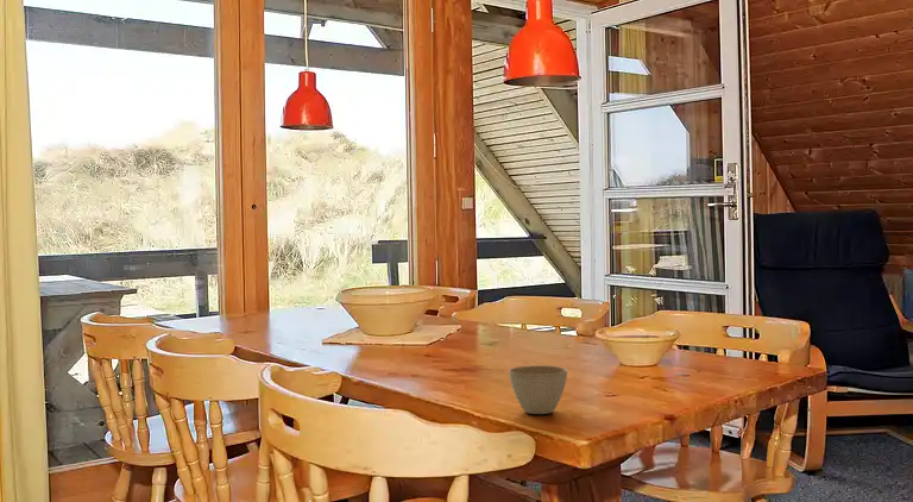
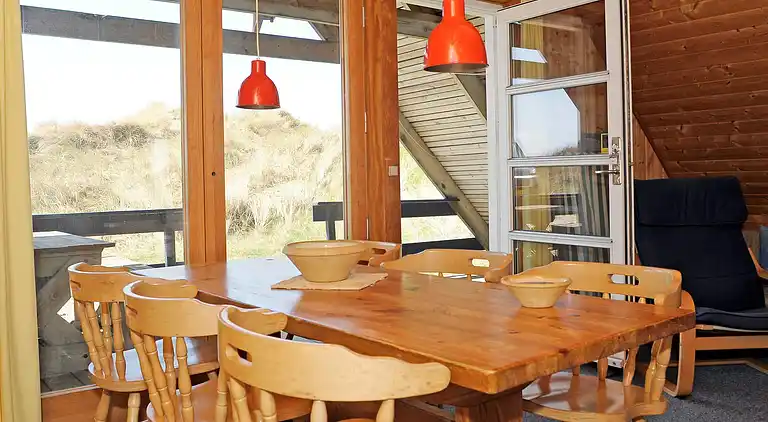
- flower pot (539, 390)
